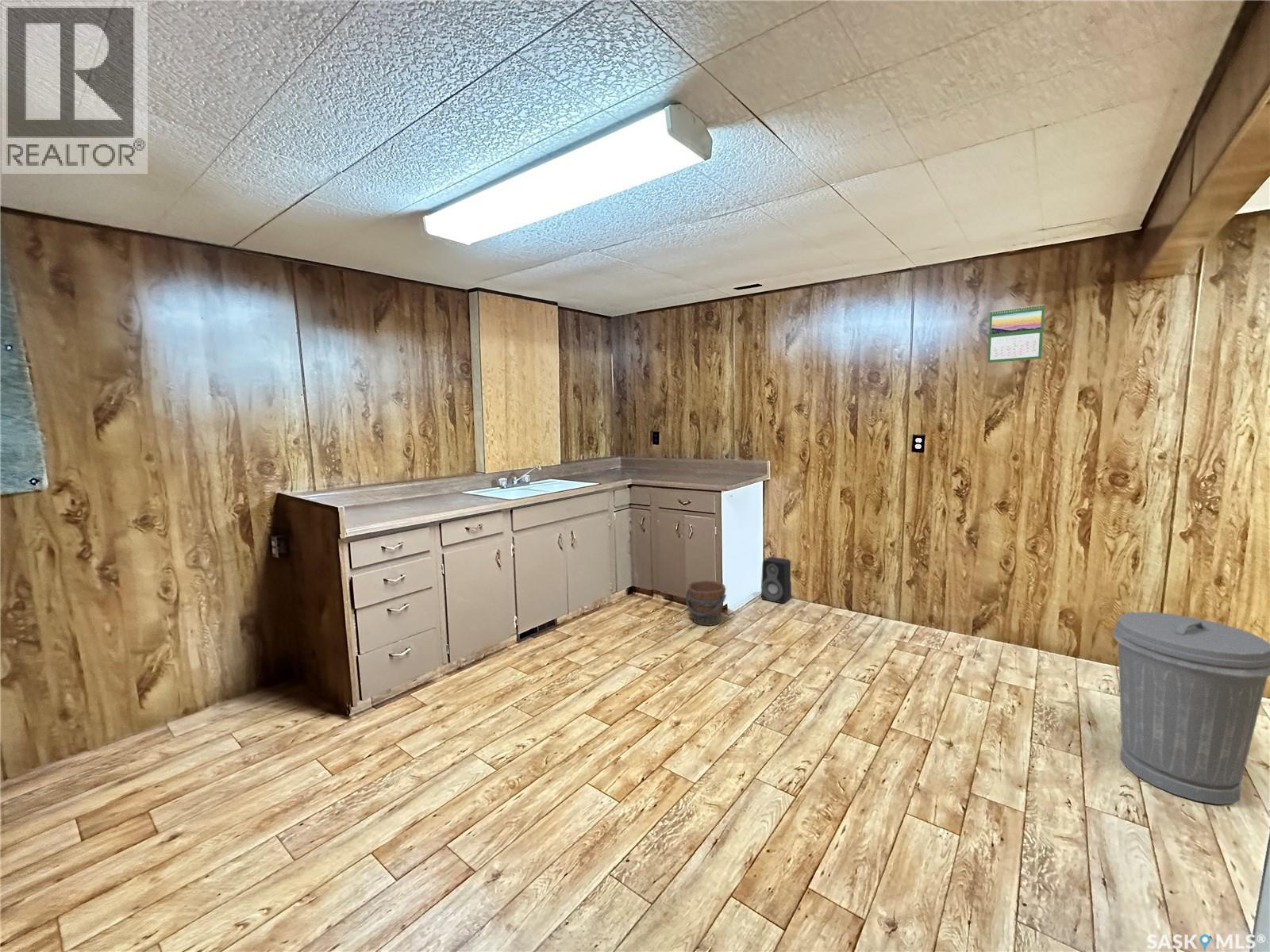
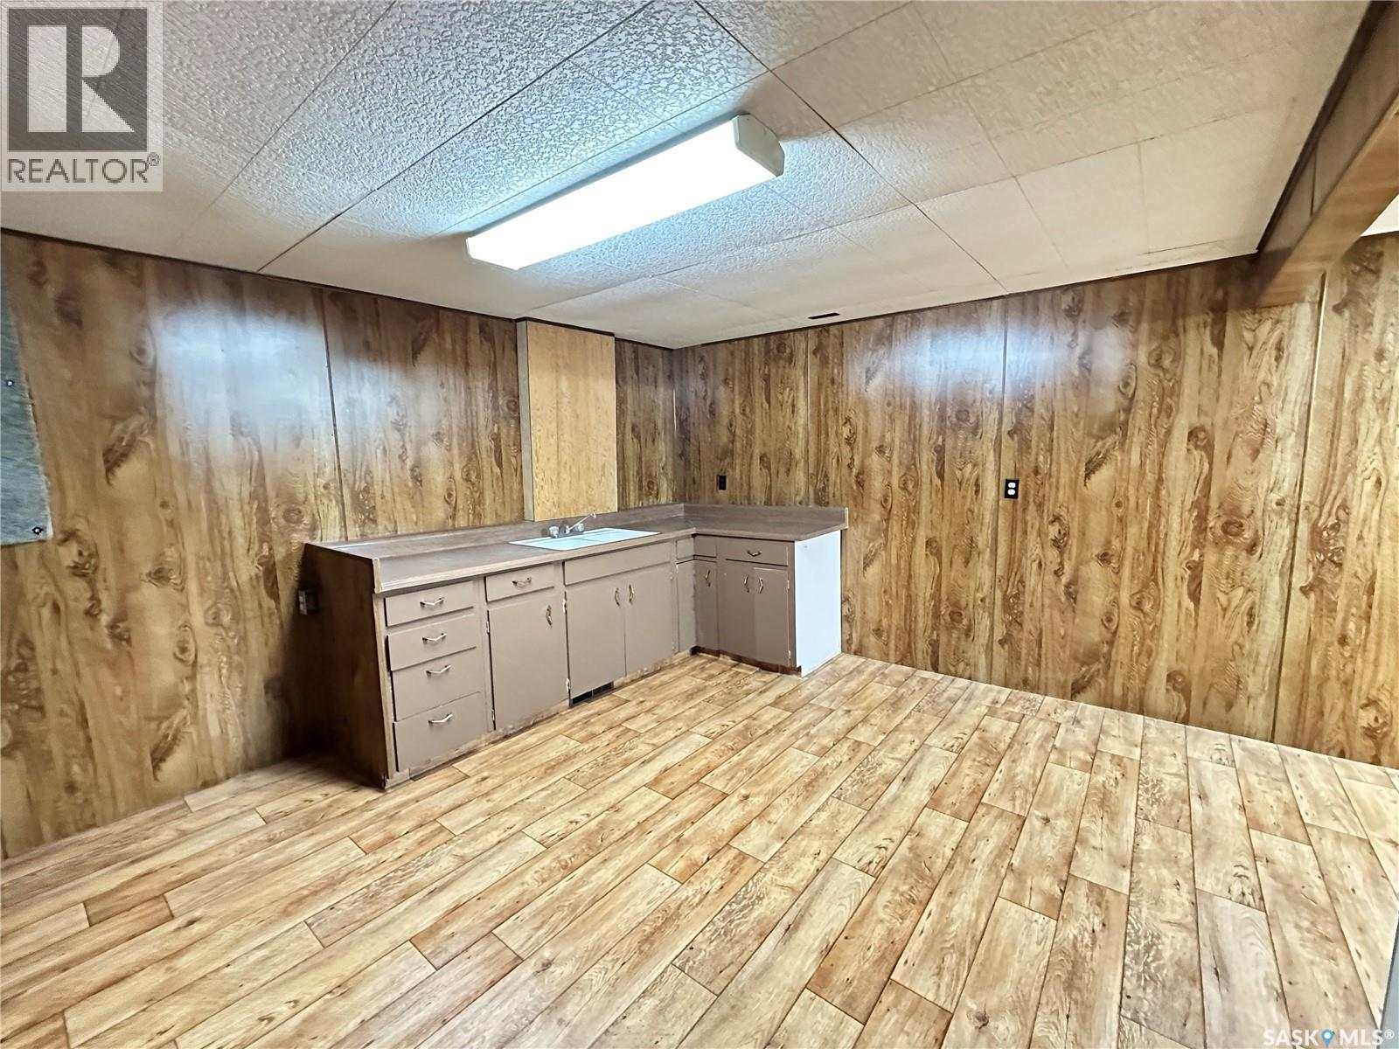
- bucket (706, 603)
- trash can (1183, 699)
- speaker (775, 579)
- calendar (1015, 333)
